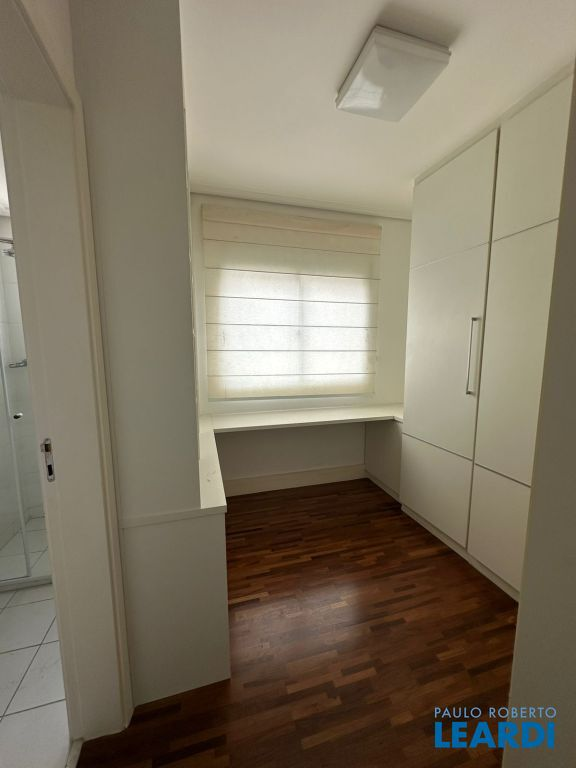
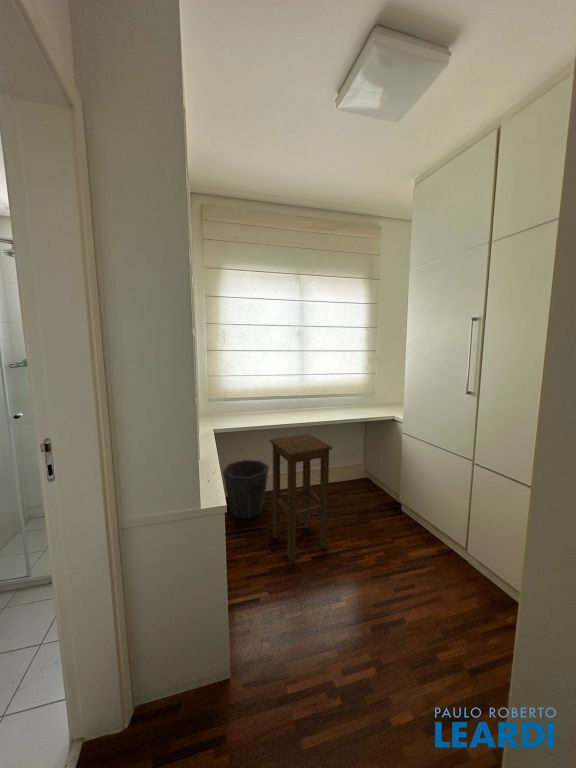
+ waste bin (246, 489)
+ stool (299, 493)
